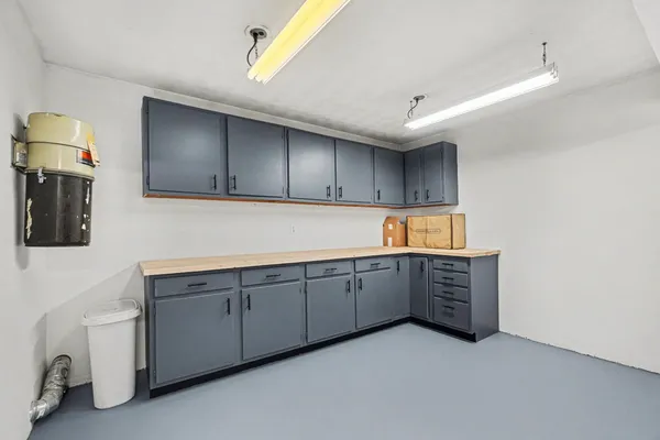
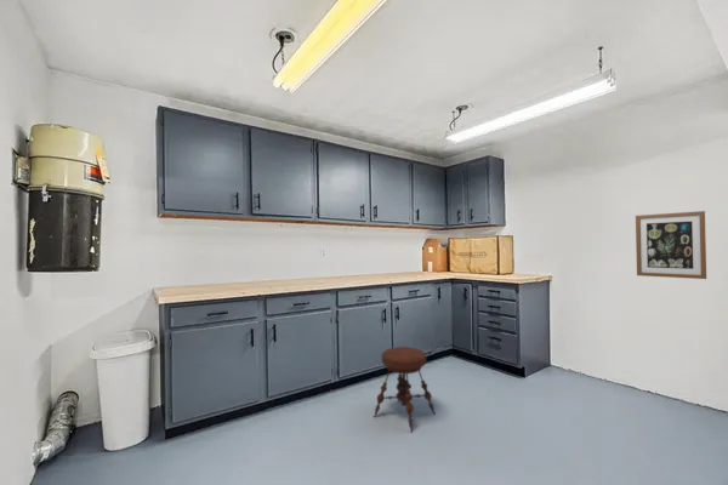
+ stool (404, 383)
+ wall art (669, 245)
